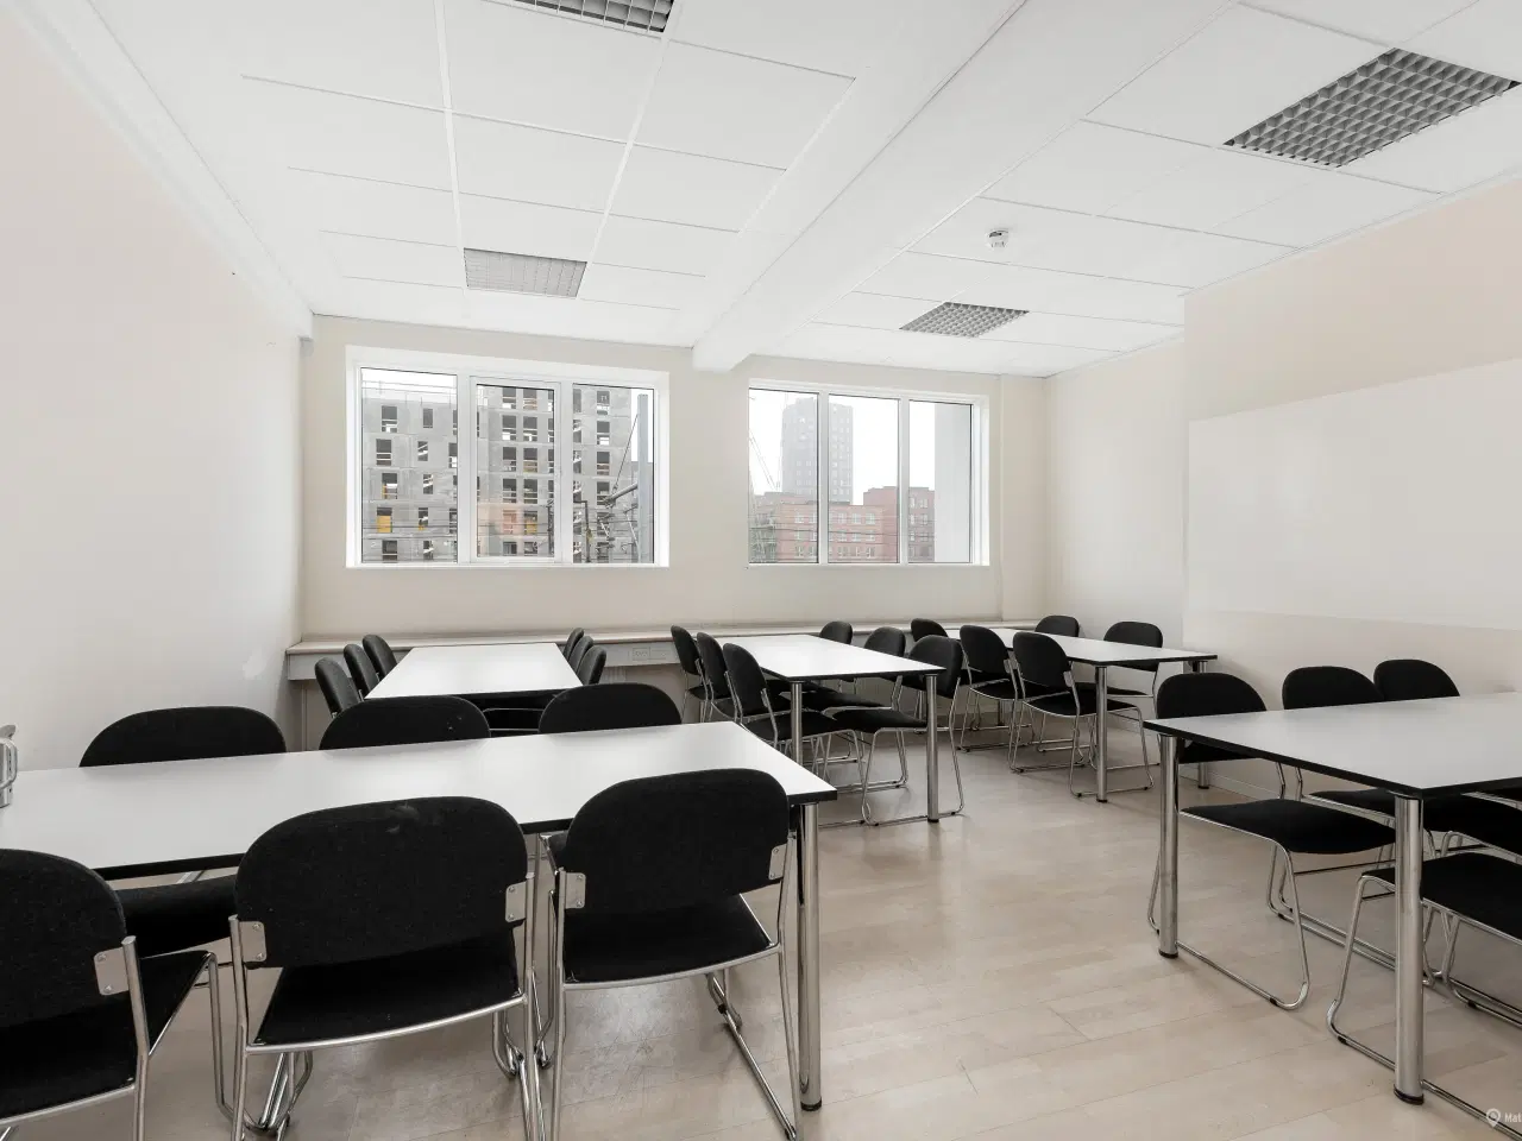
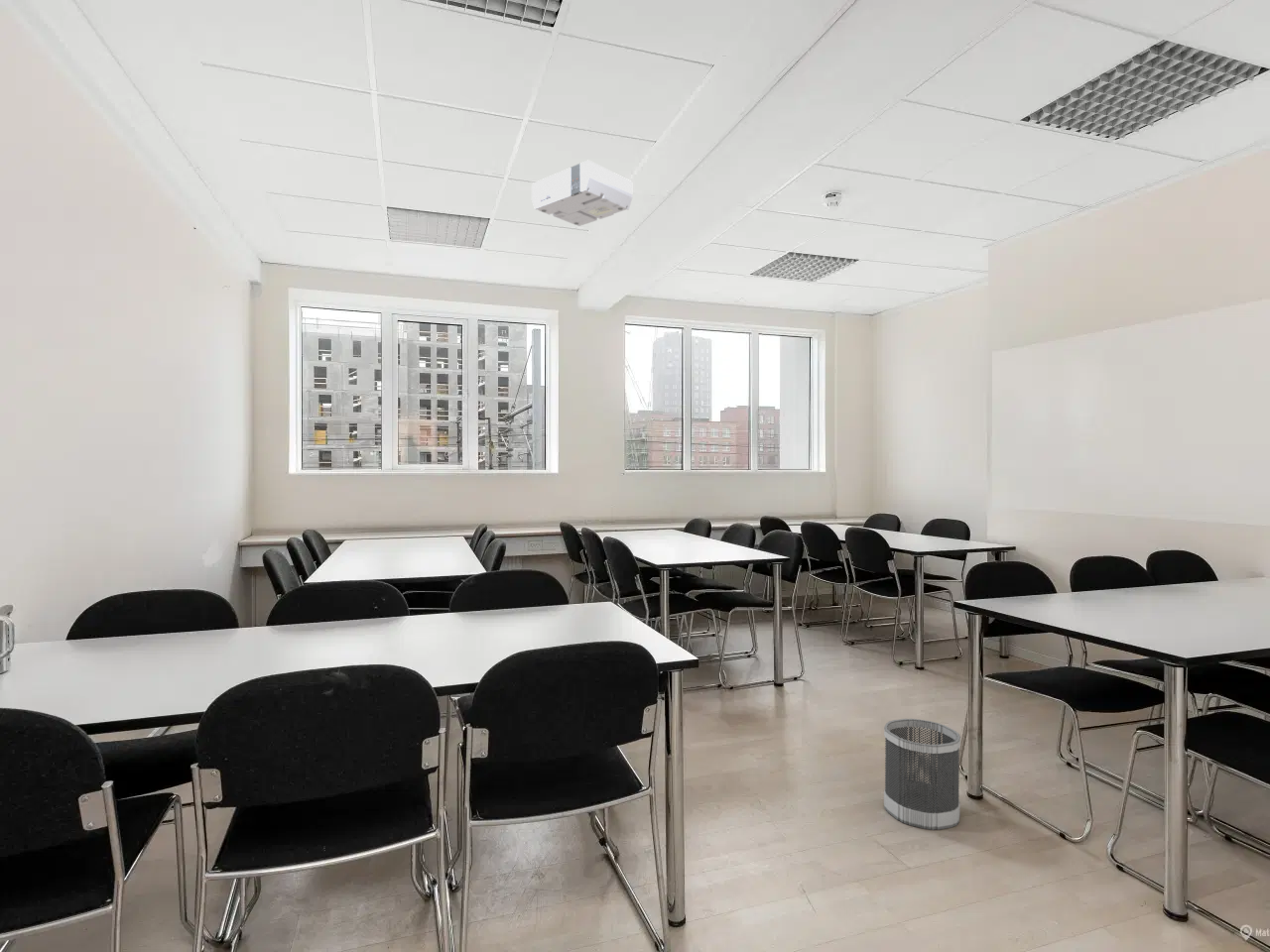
+ projector (581, 196)
+ wastebasket (921, 771)
